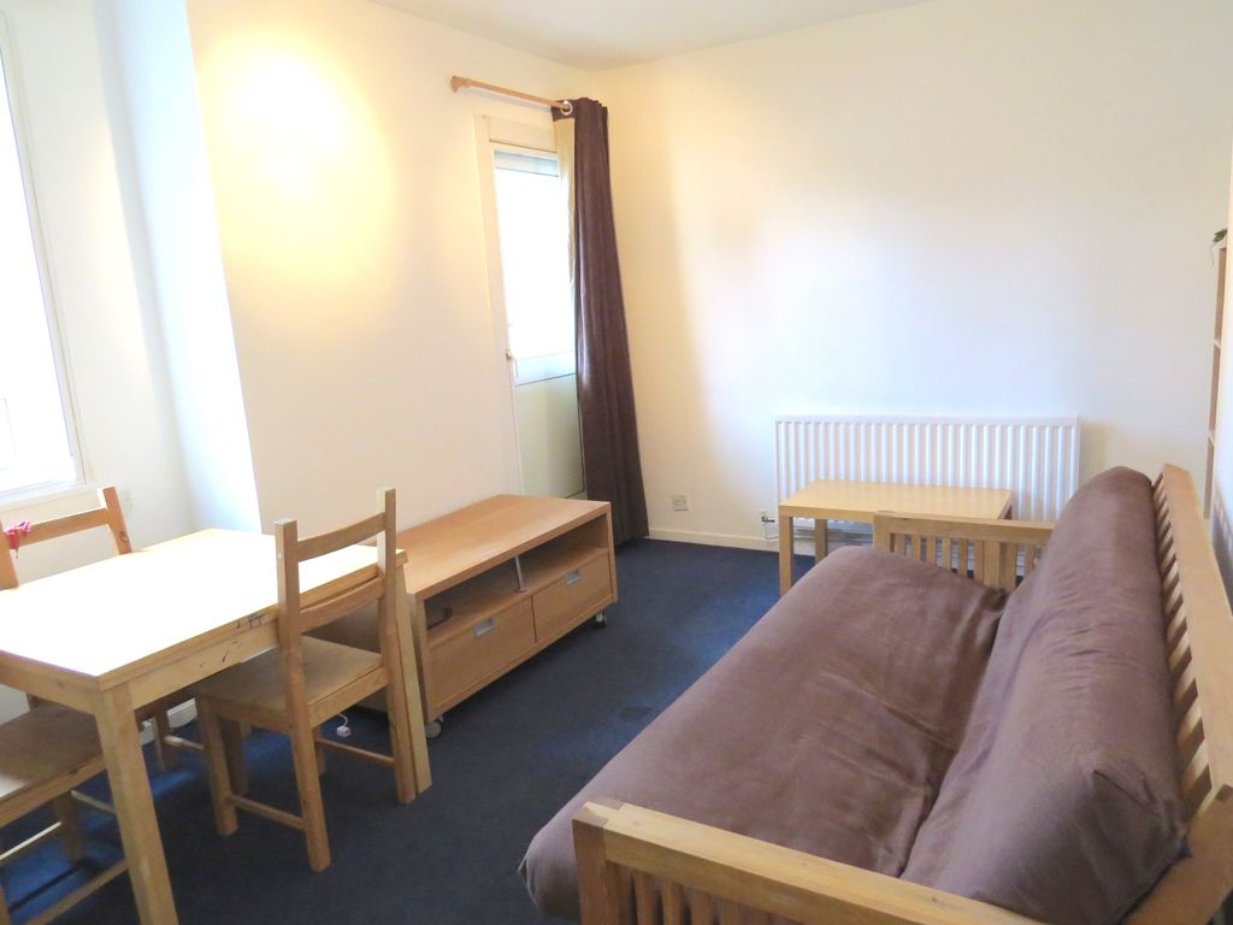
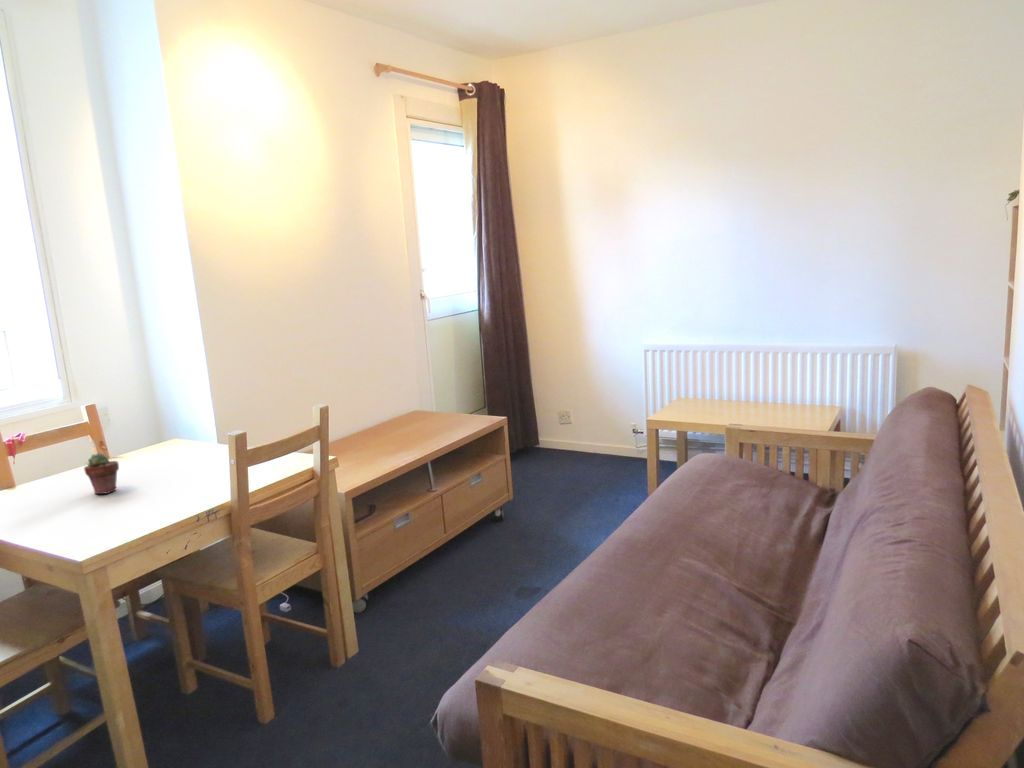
+ potted succulent (102, 472)
